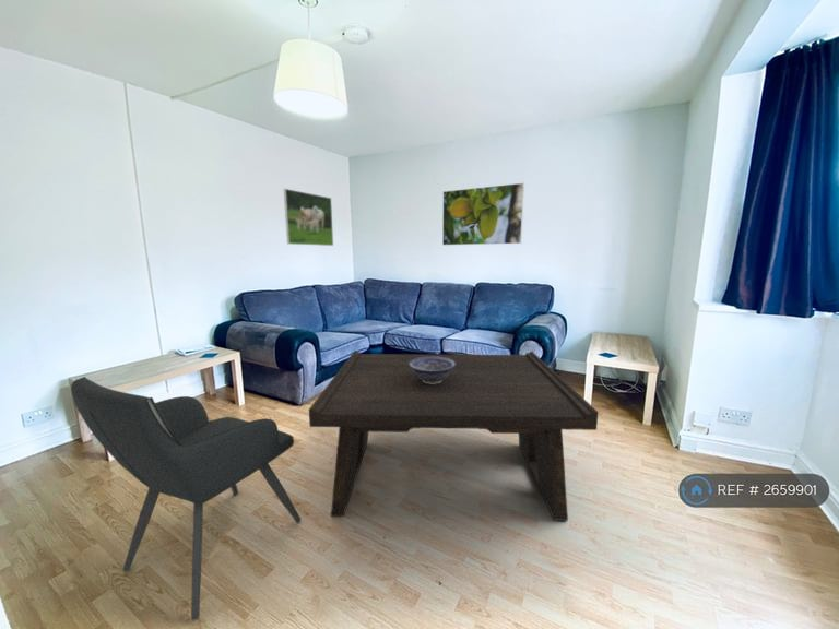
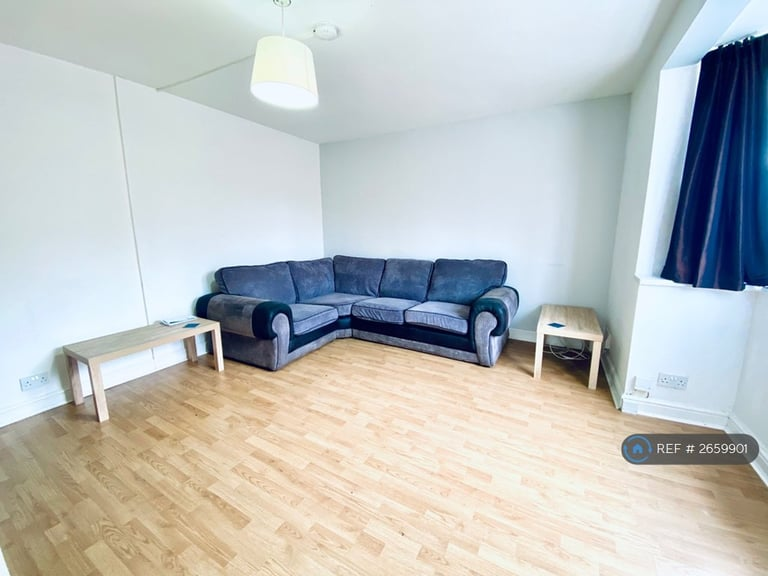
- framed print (480, 216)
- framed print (310, 219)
- armchair (199, 463)
- coffee table (446, 426)
- decorative bowl (432, 371)
